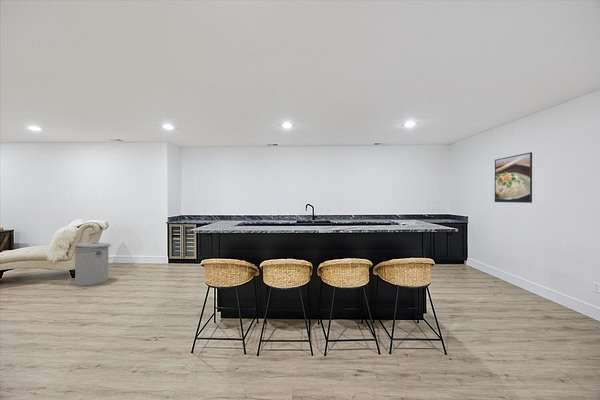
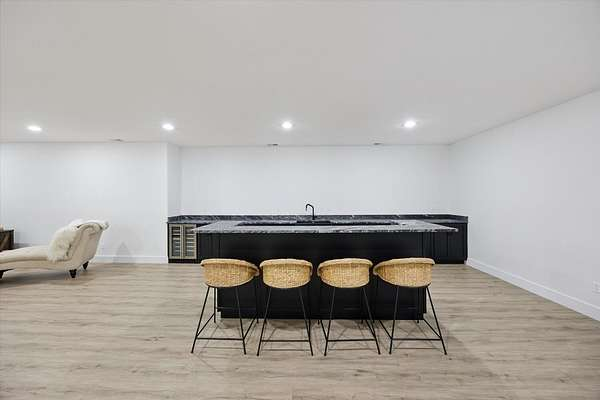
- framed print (511, 179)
- can (93, 262)
